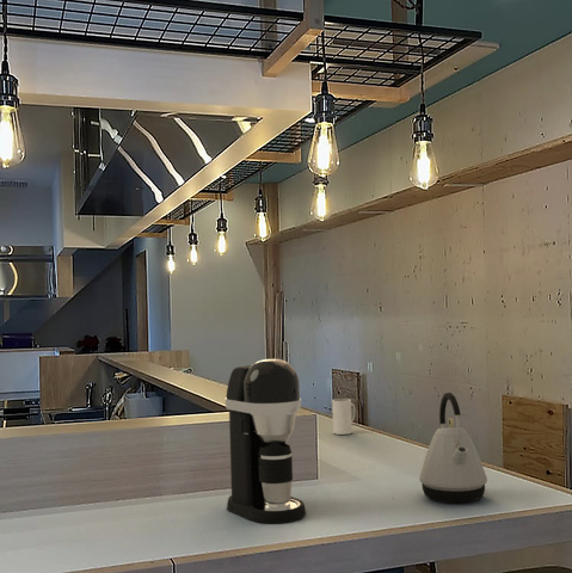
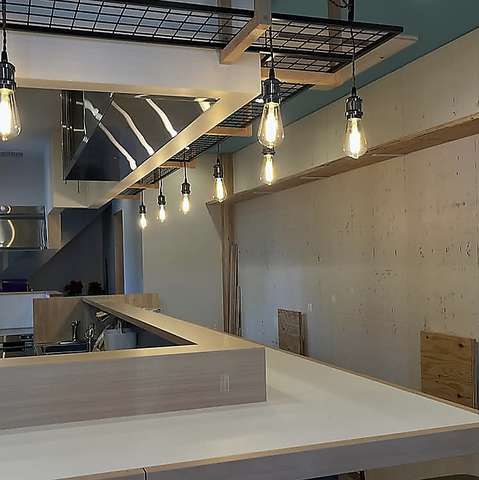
- coffee maker (263, 433)
- kettle (451, 444)
- mug (345, 415)
